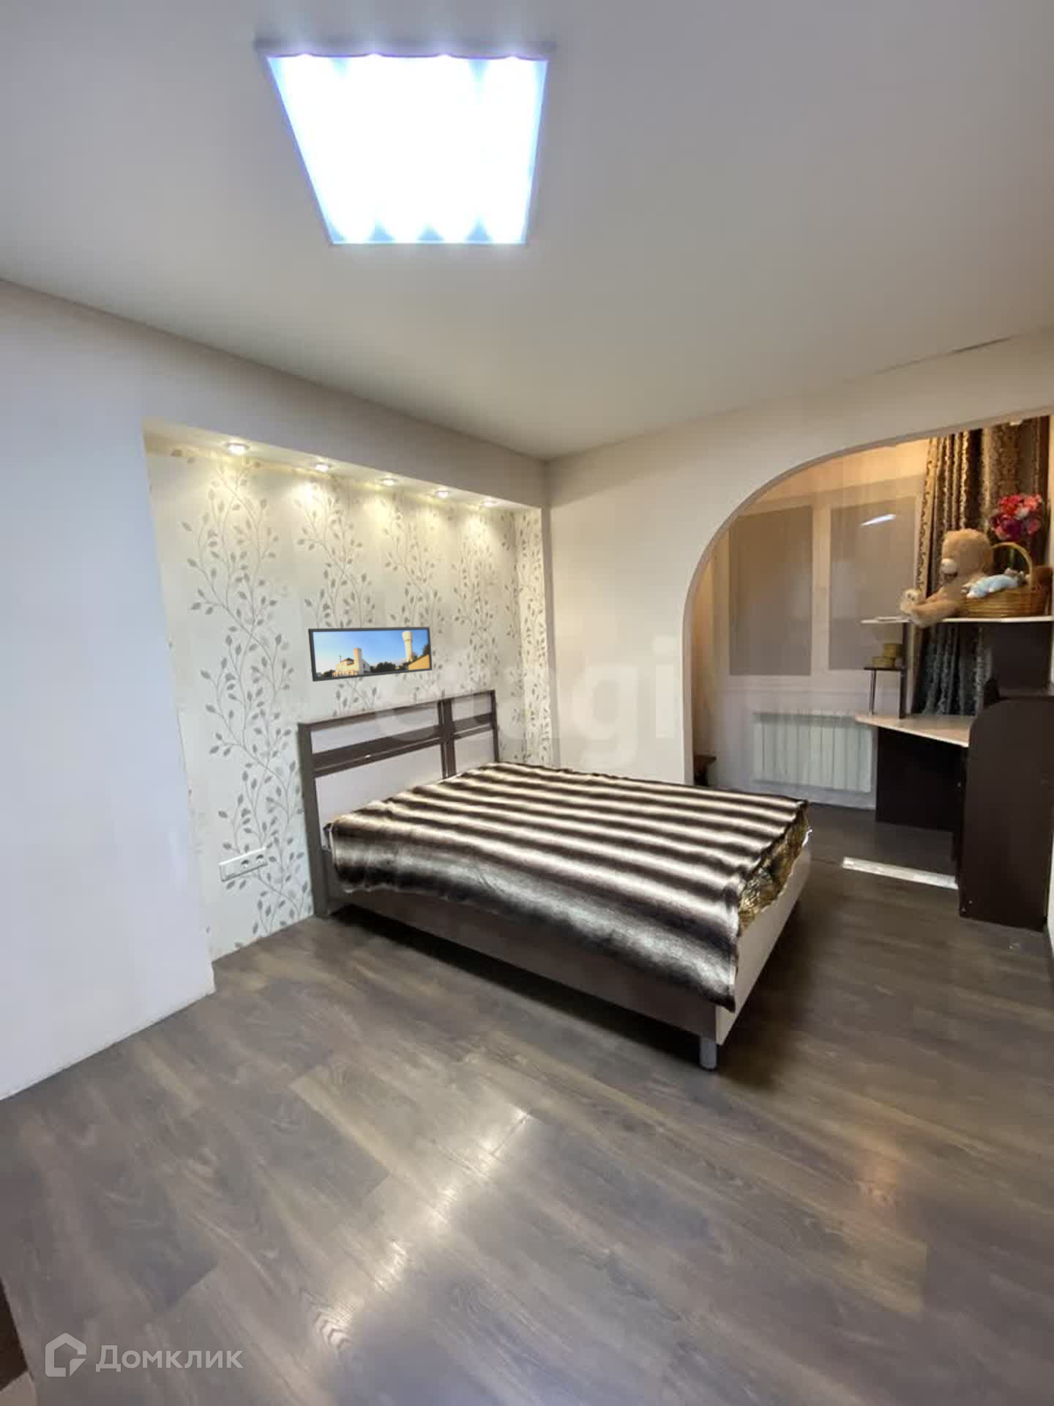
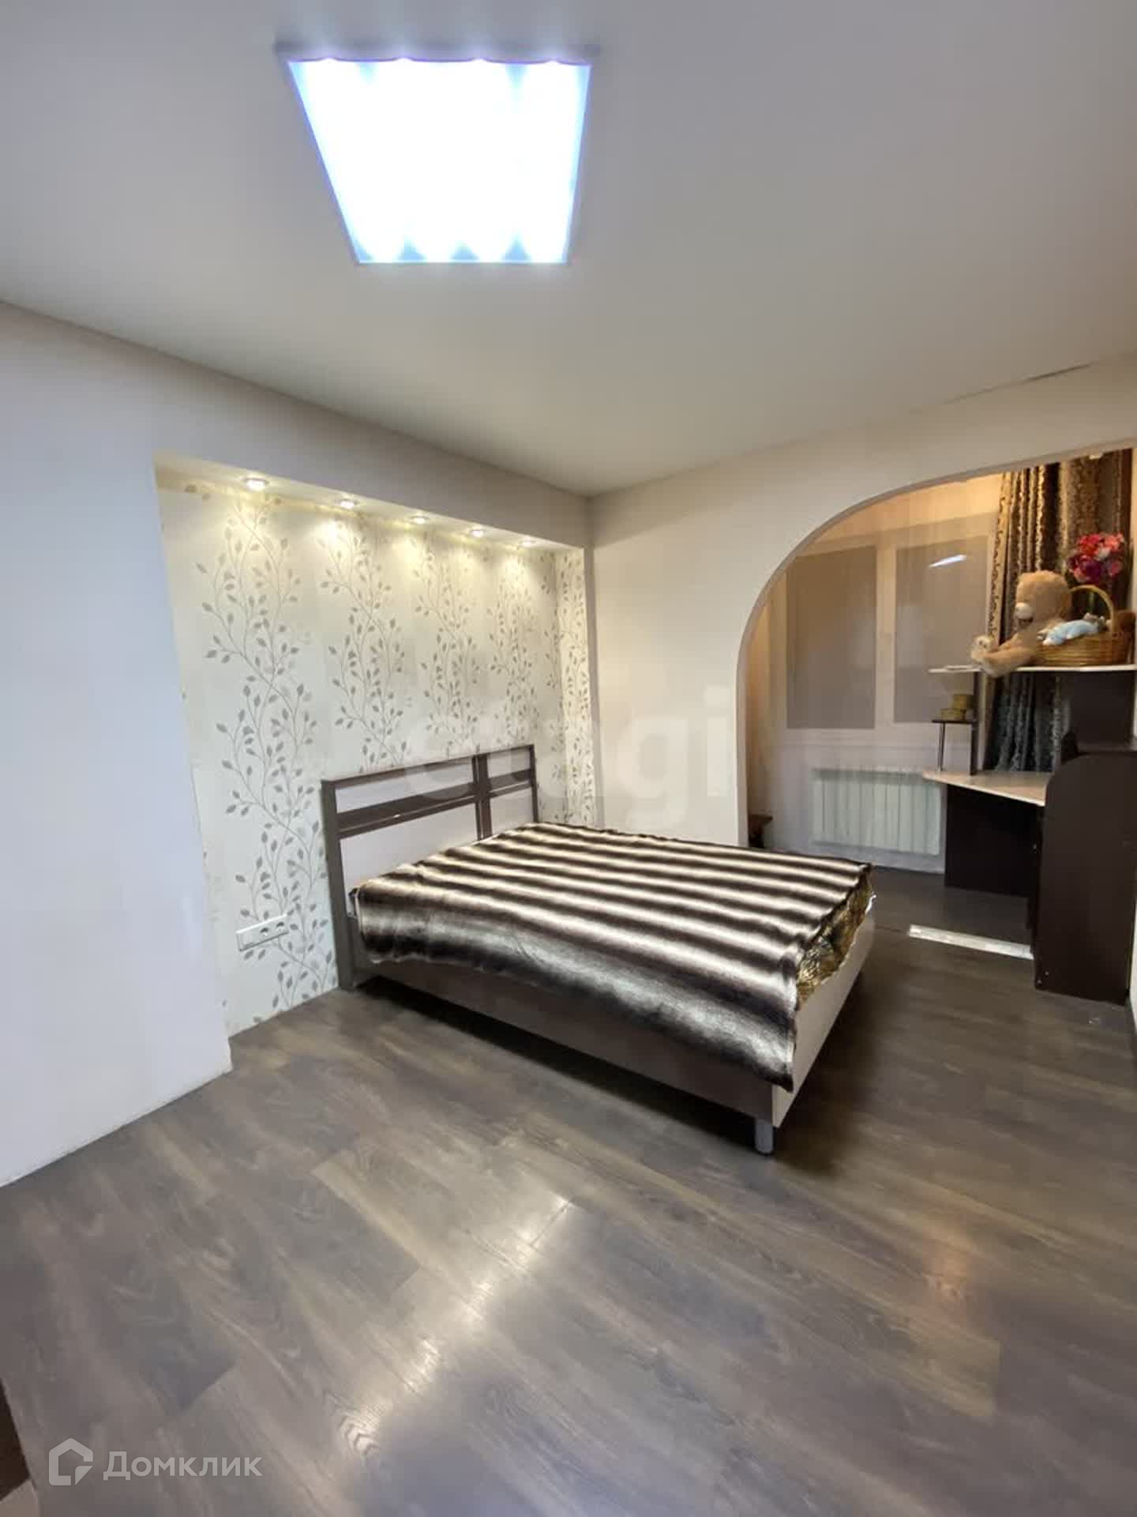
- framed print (376, 651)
